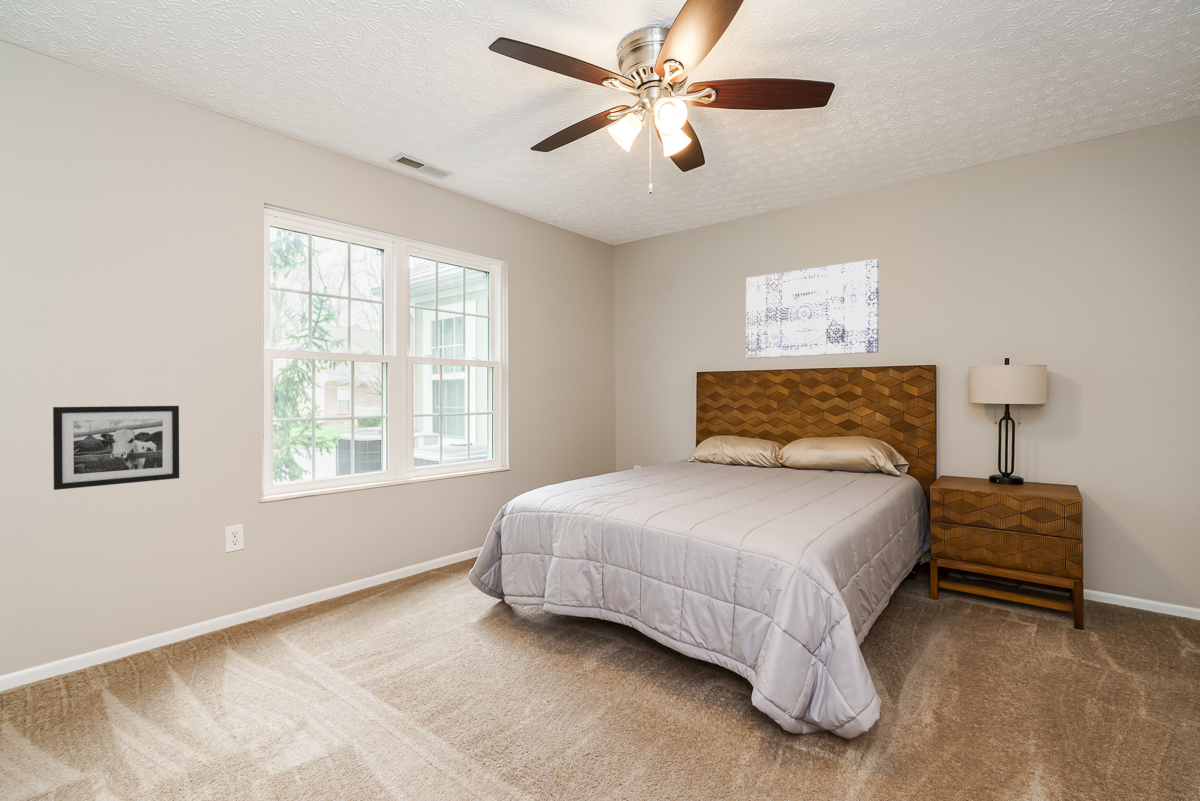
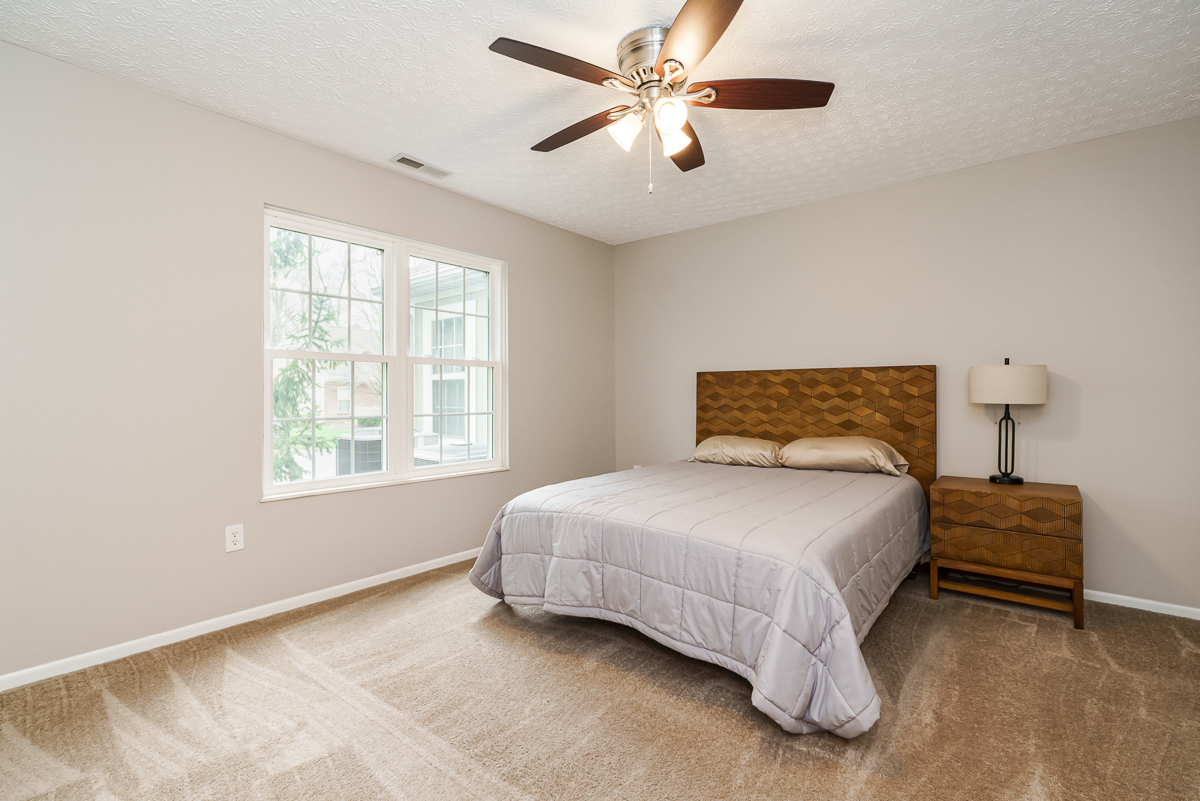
- wall art (807, 312)
- picture frame (120, 444)
